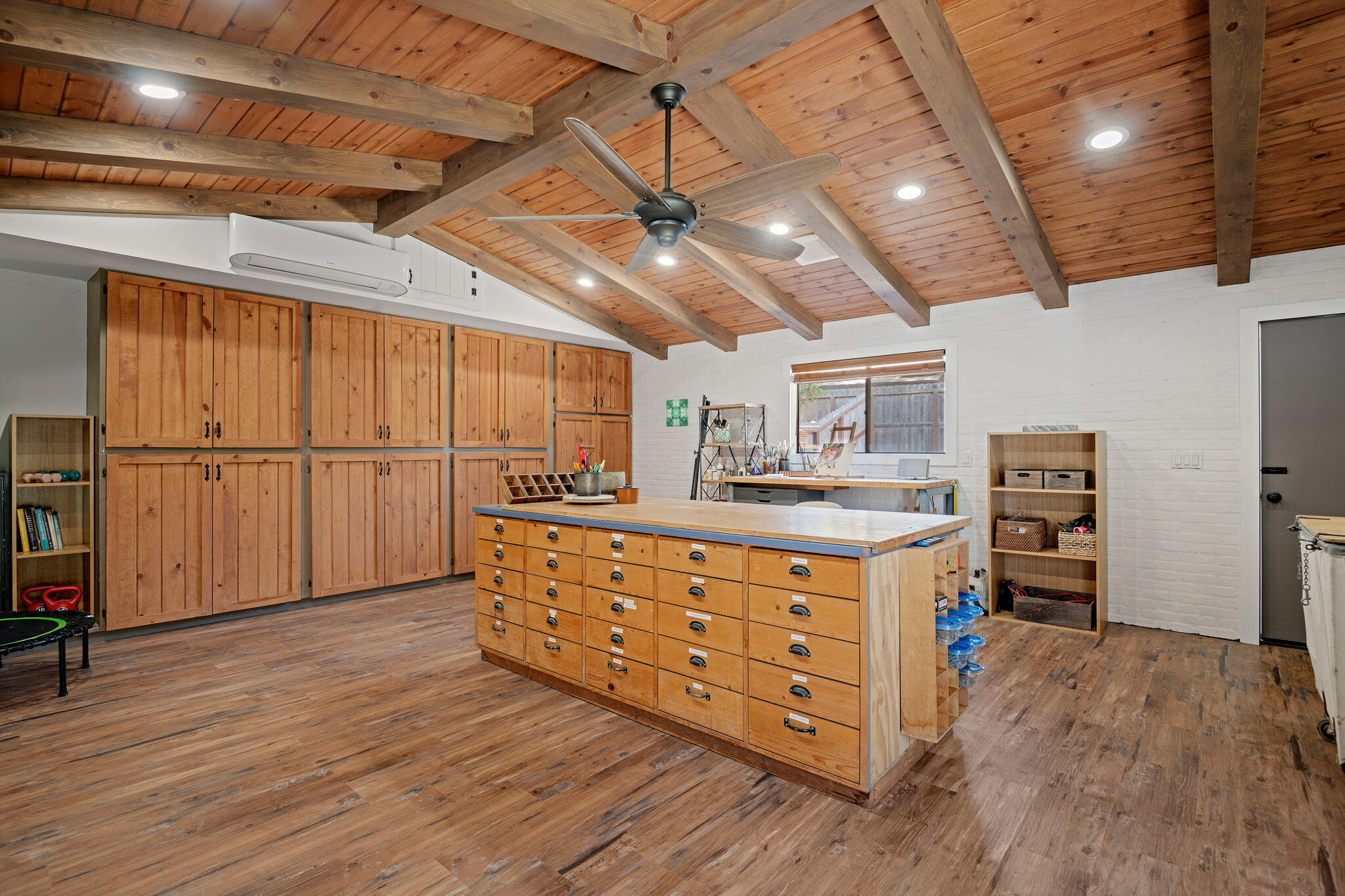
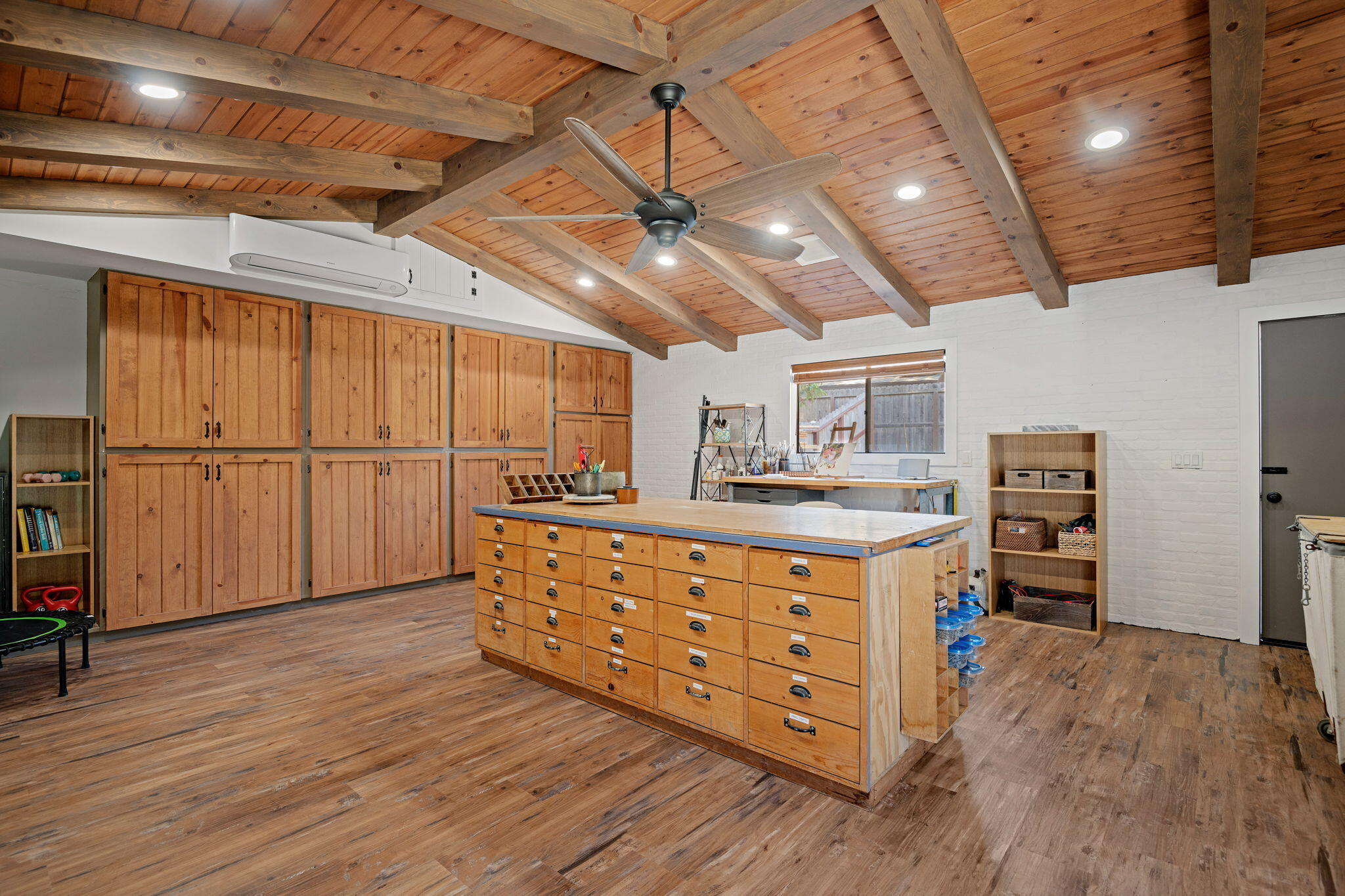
- wall art (677, 413)
